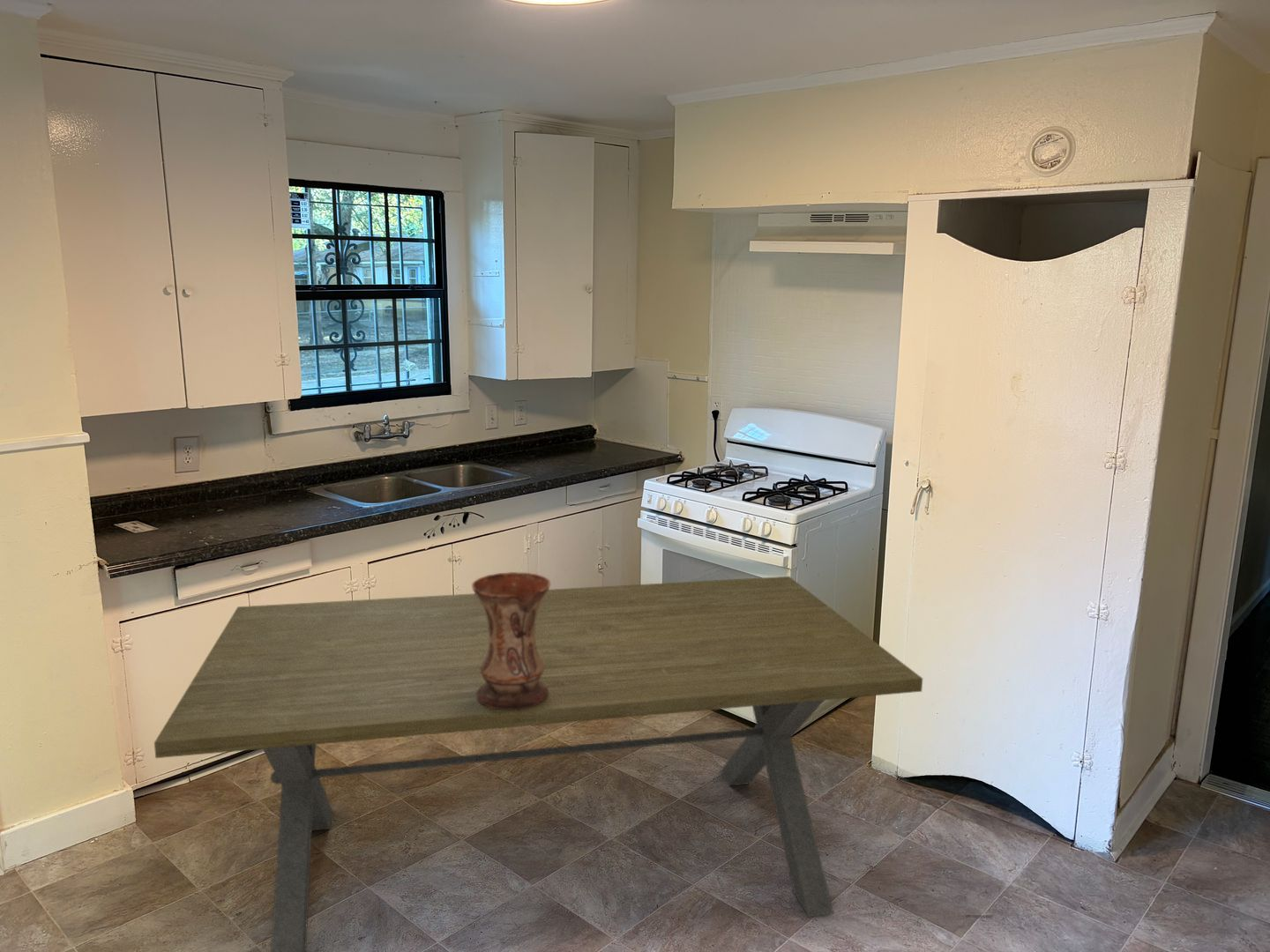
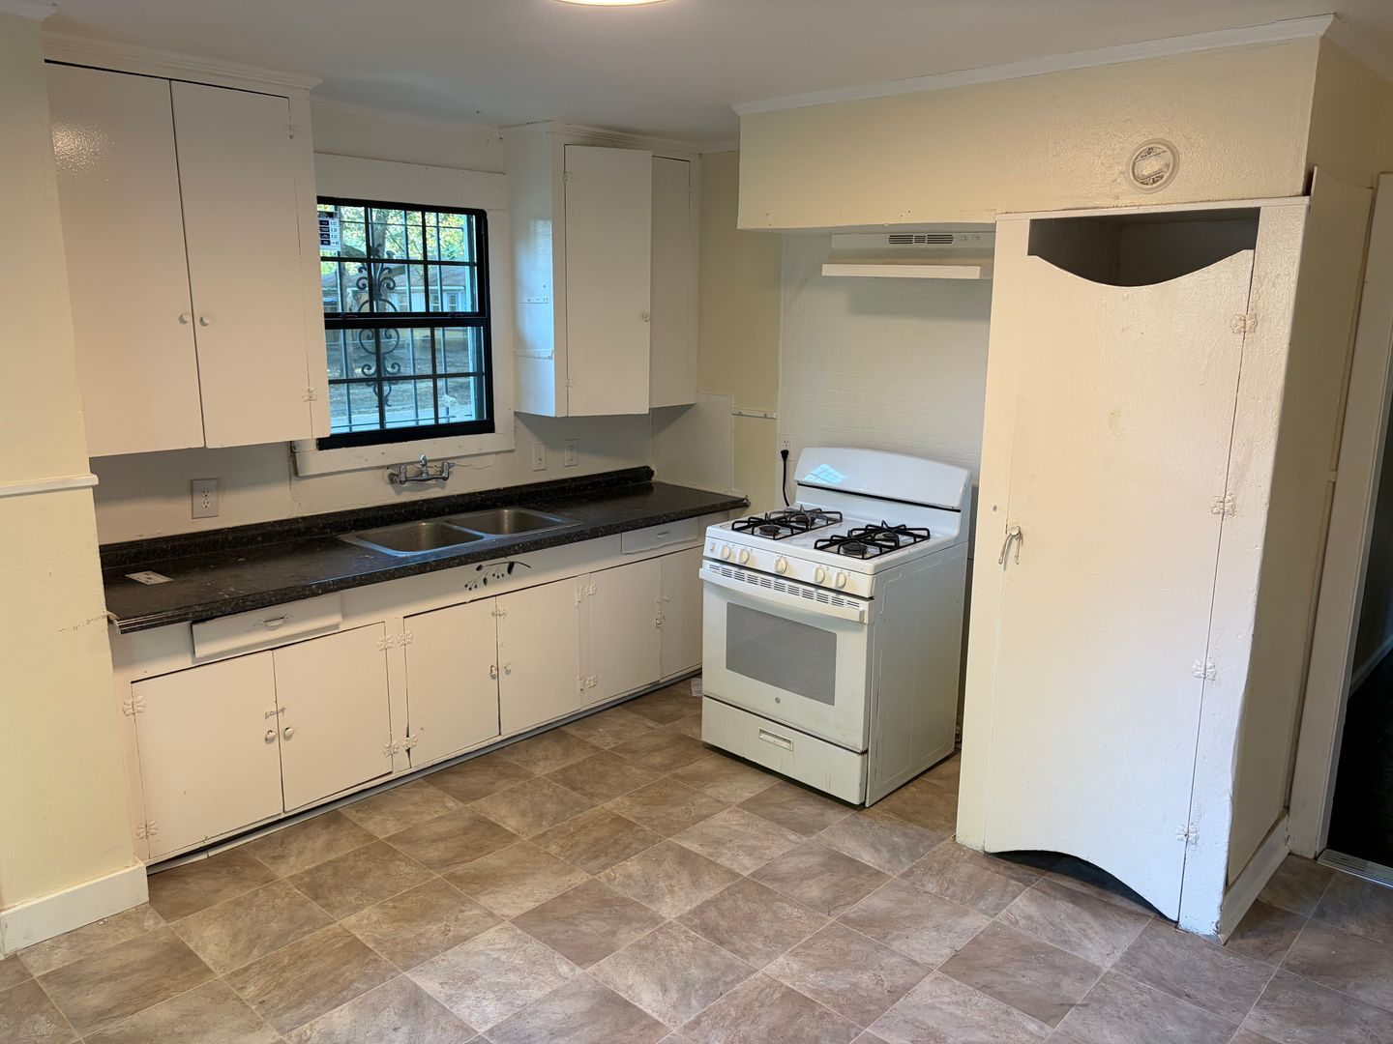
- vase (512, 638)
- dining table (549, 752)
